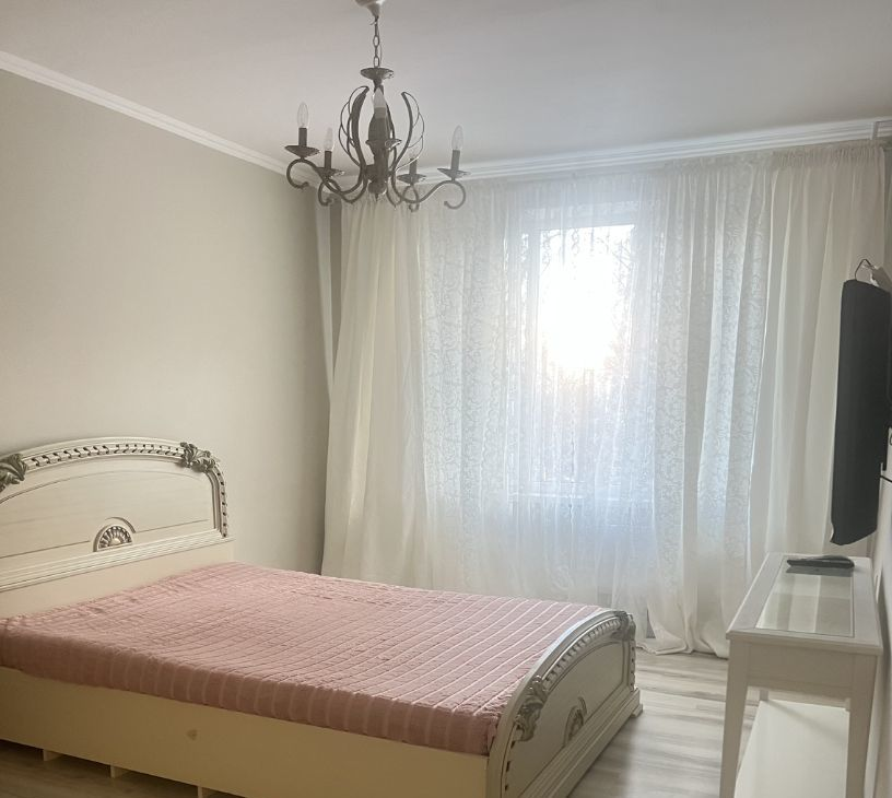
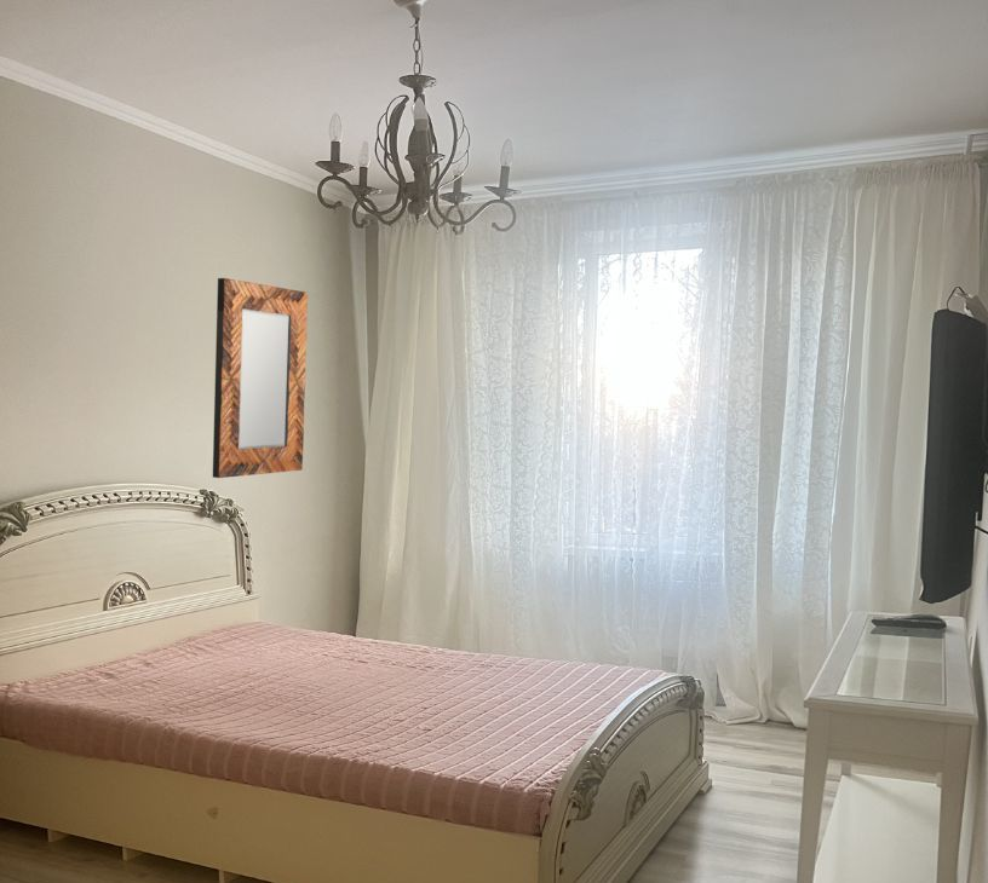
+ home mirror (263, 380)
